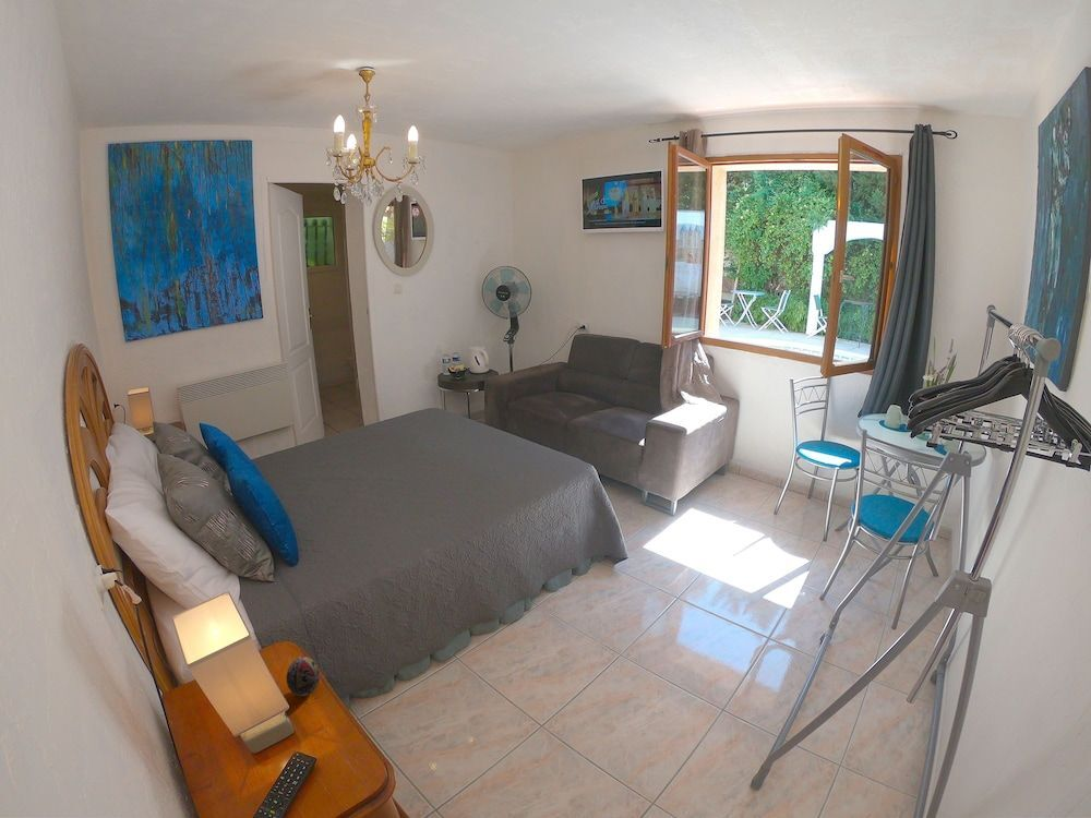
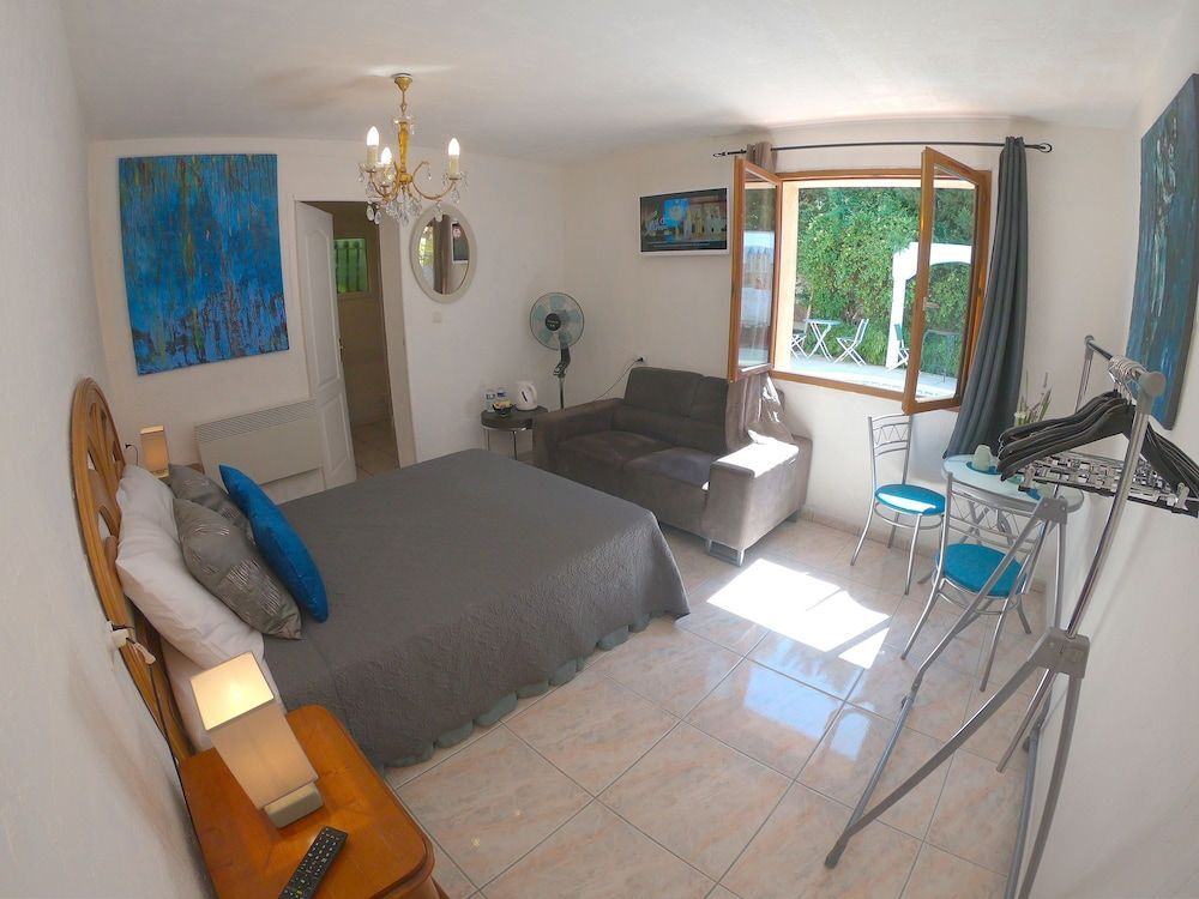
- decorative egg (302, 675)
